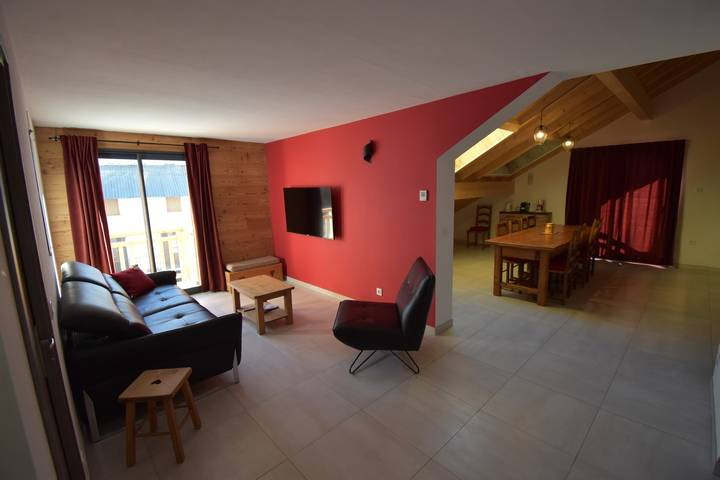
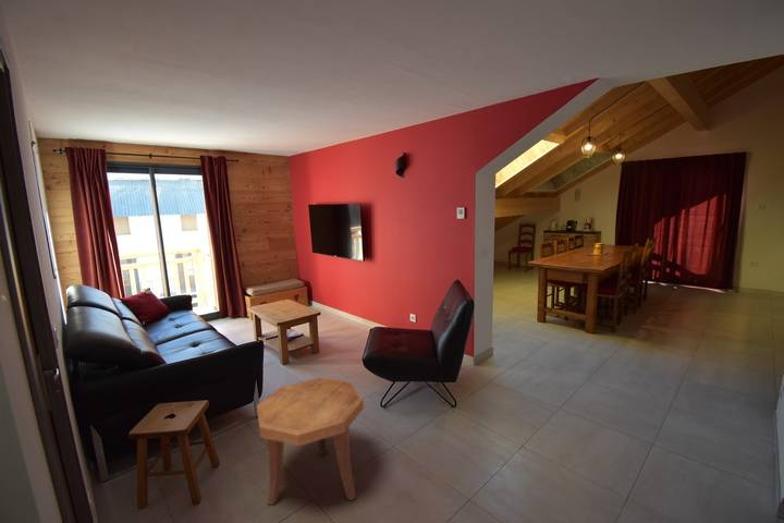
+ side table (313, 440)
